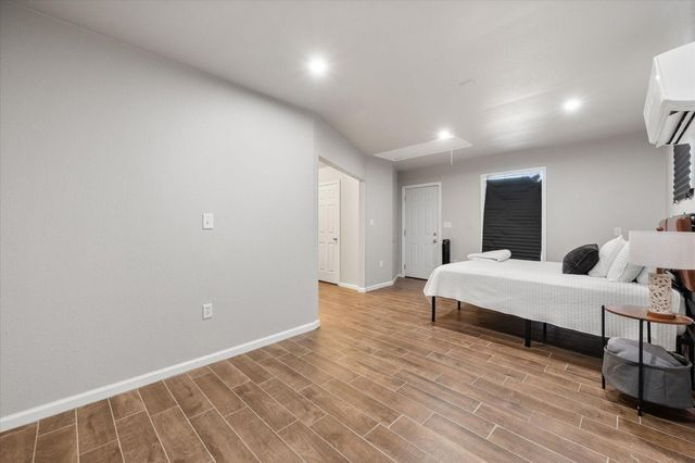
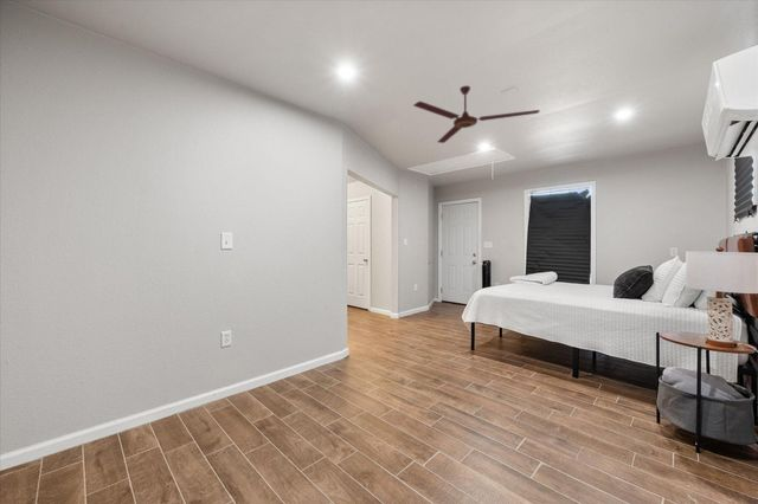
+ ceiling fan (482, 116)
